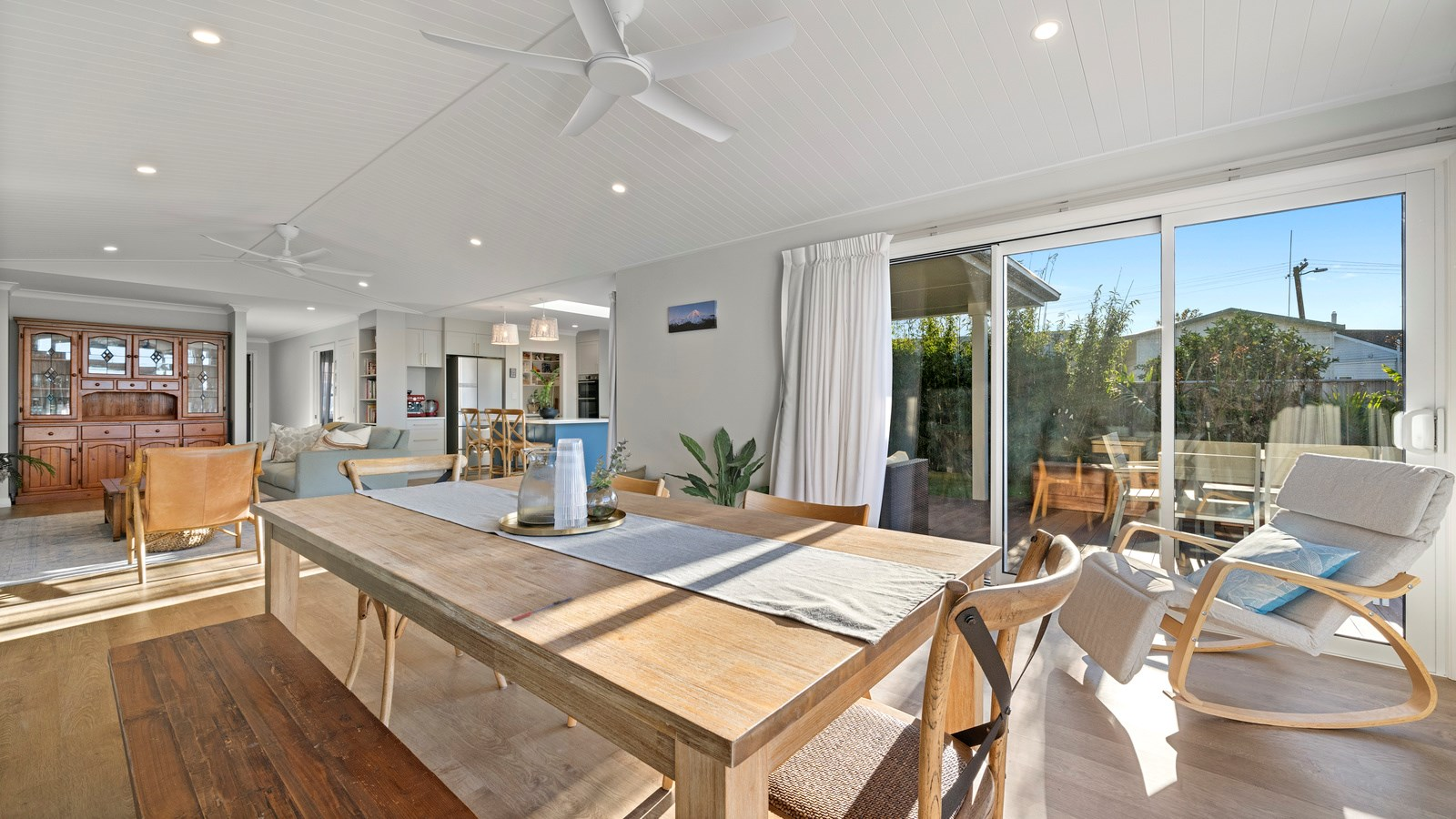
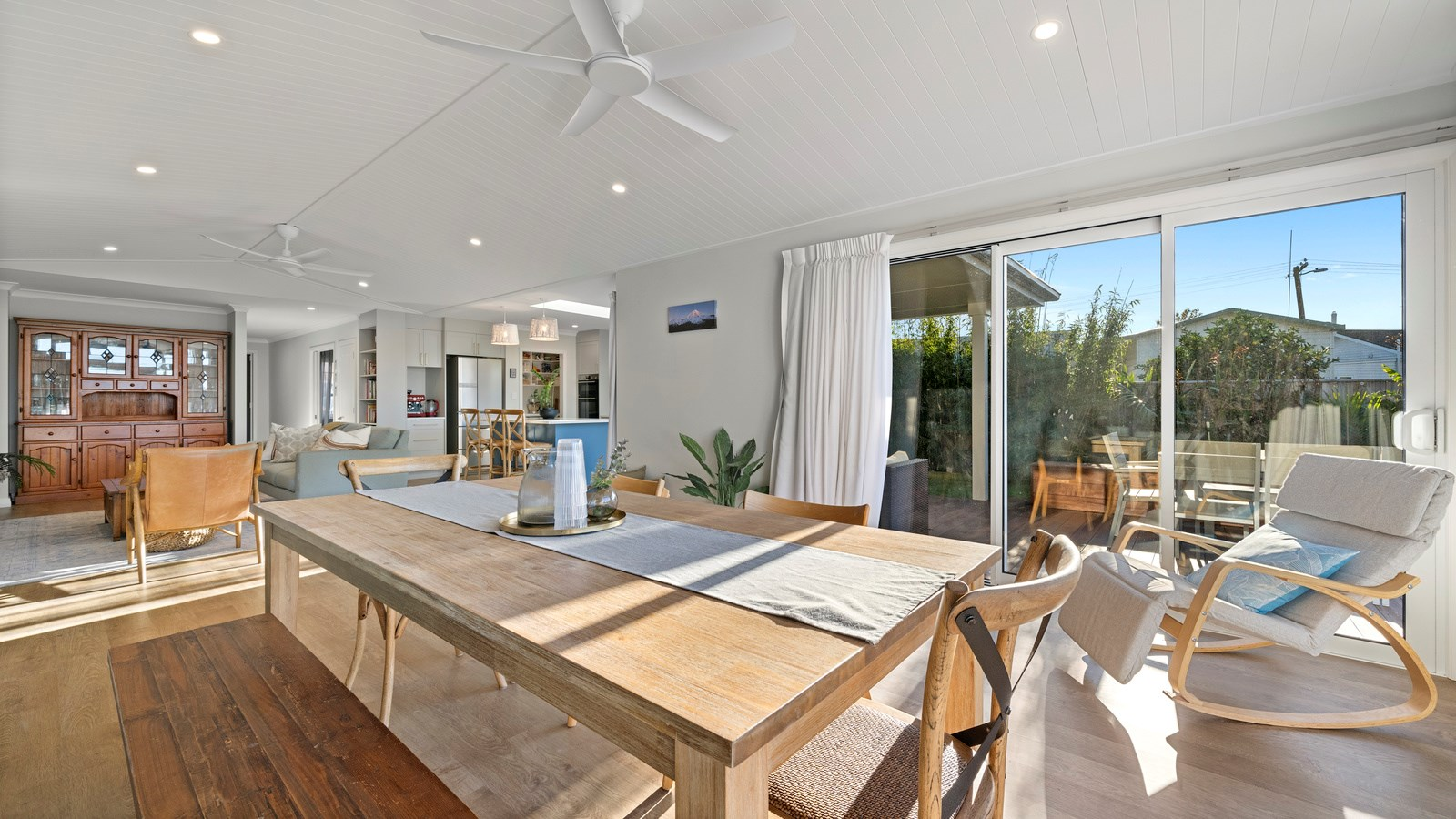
- pen (545, 607)
